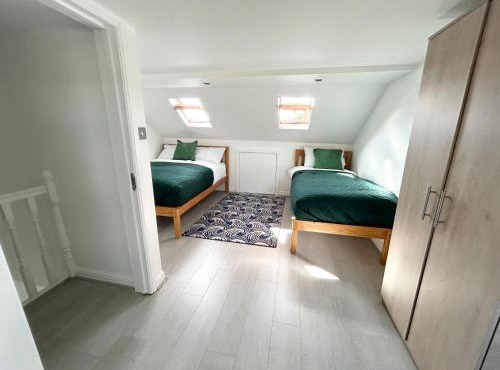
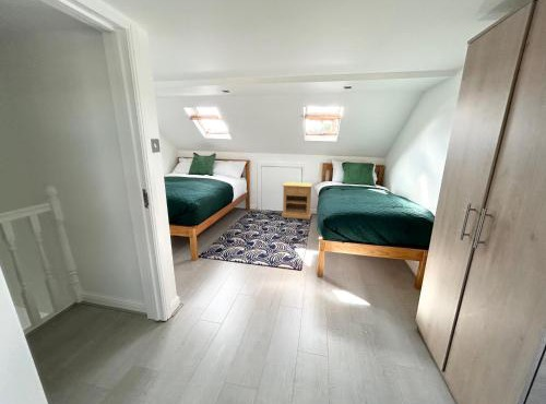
+ nightstand (297, 200)
